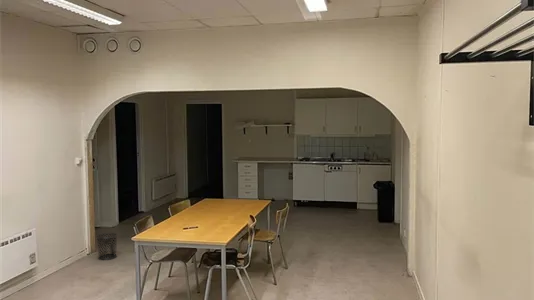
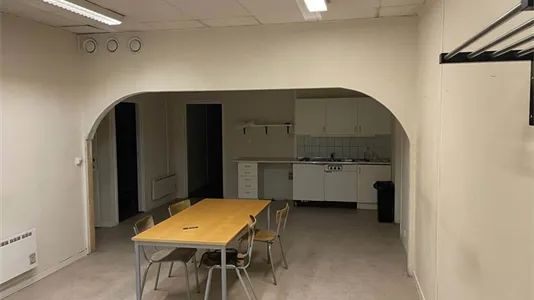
- waste bin (106, 246)
